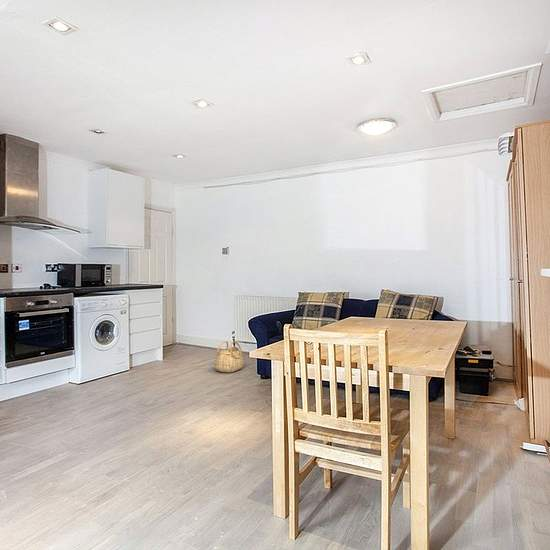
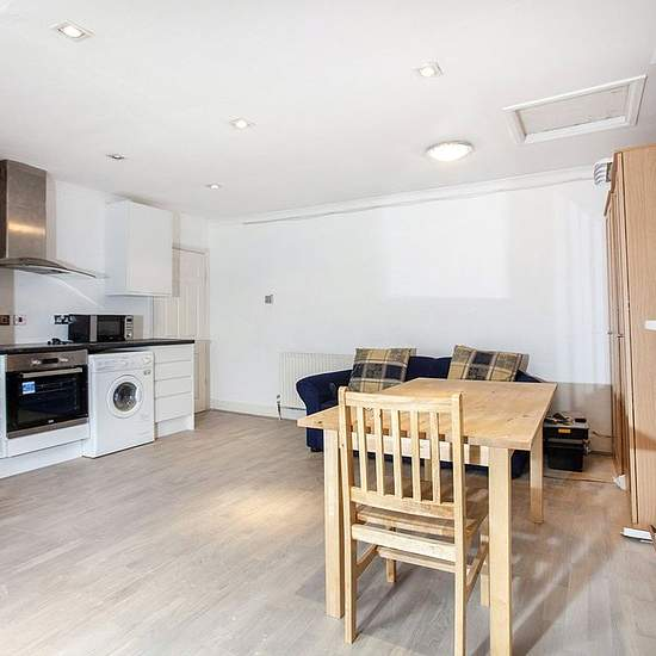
- basket (229, 355)
